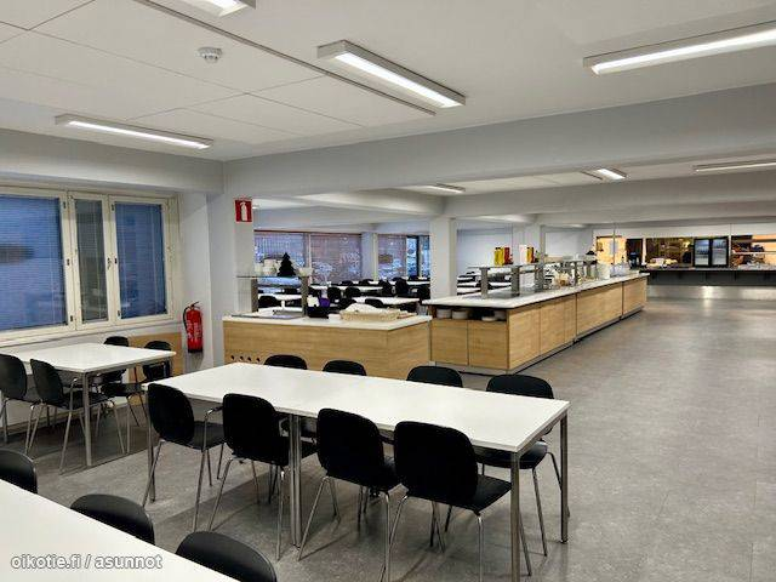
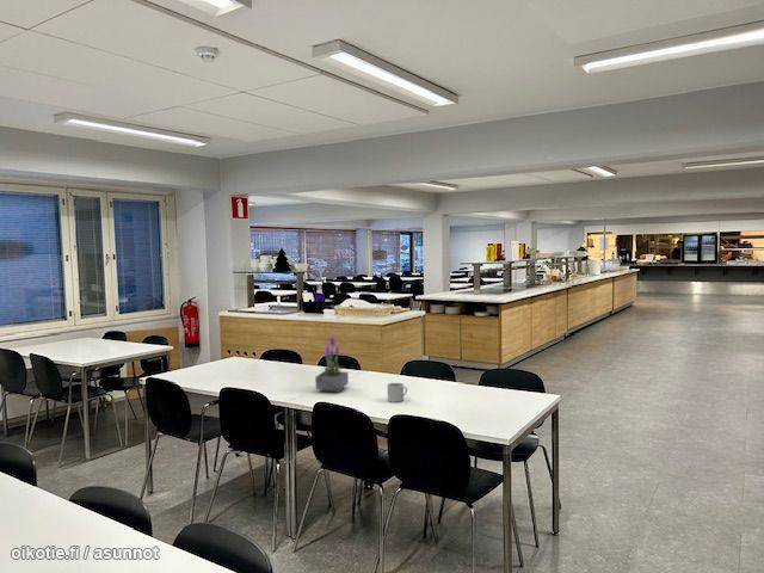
+ mug (398, 392)
+ potted plant (331, 359)
